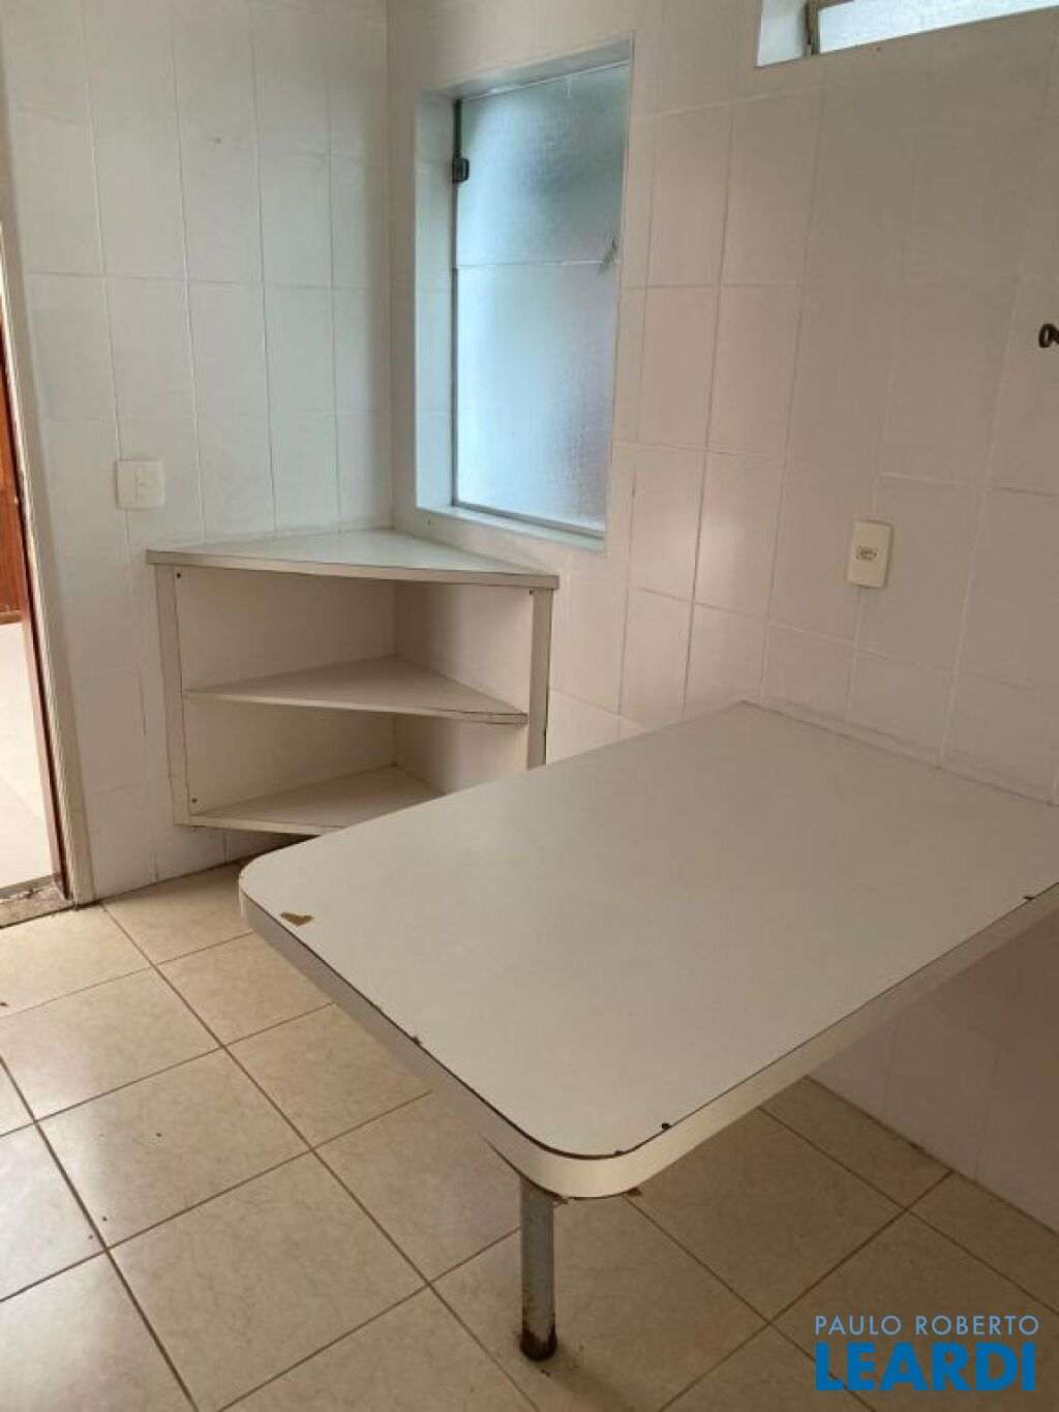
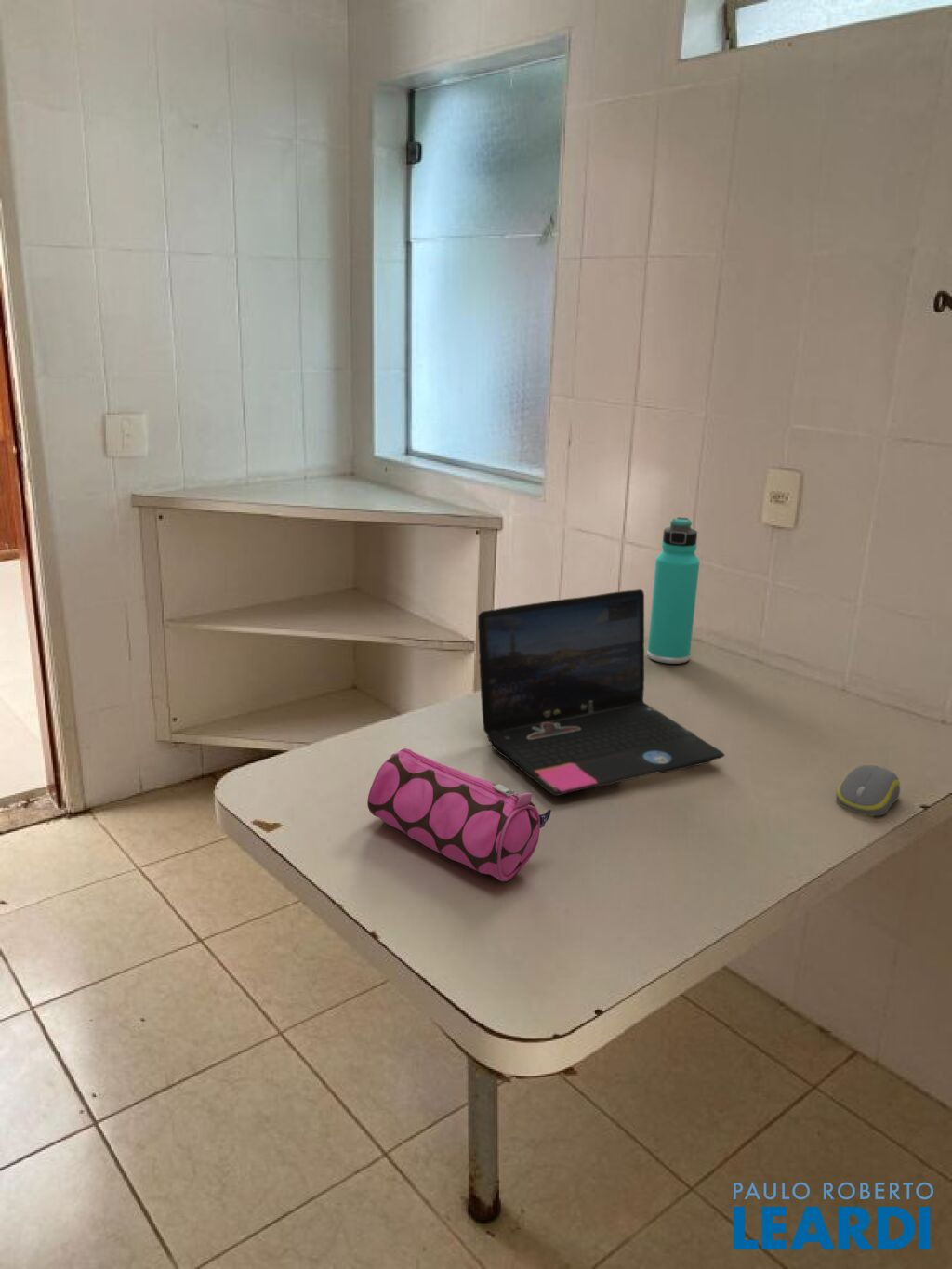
+ pencil case (452, 806)
+ laptop (601, 686)
+ thermos bottle (674, 588)
+ computer mouse (870, 786)
